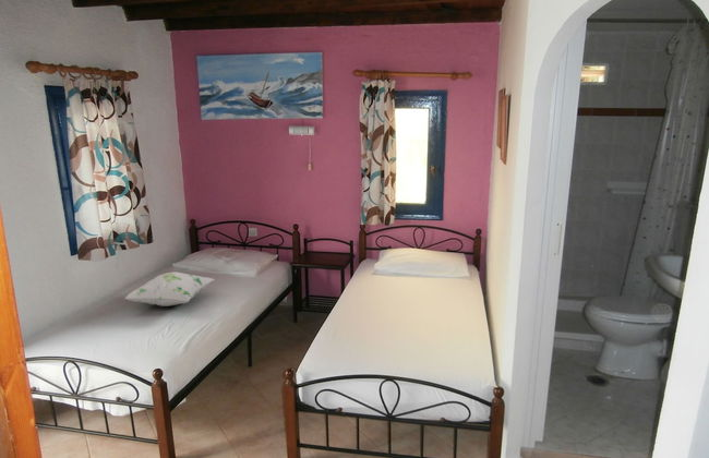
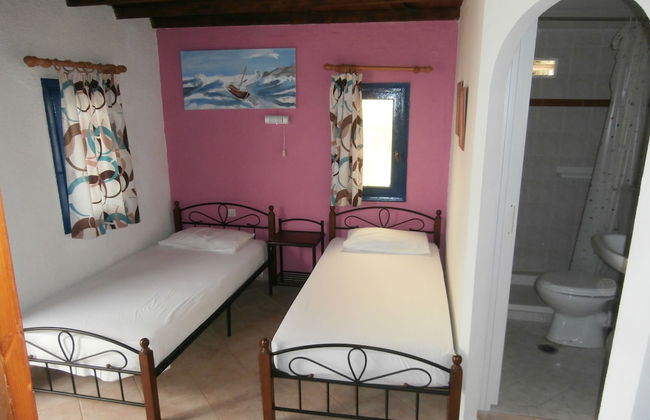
- decorative pillow (170, 288)
